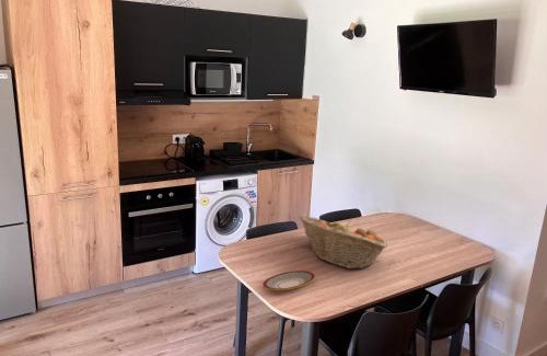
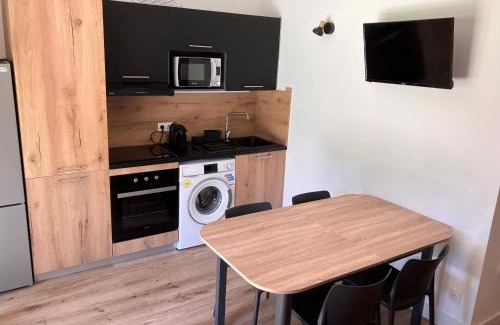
- plate (289, 282)
- fruit basket (340, 237)
